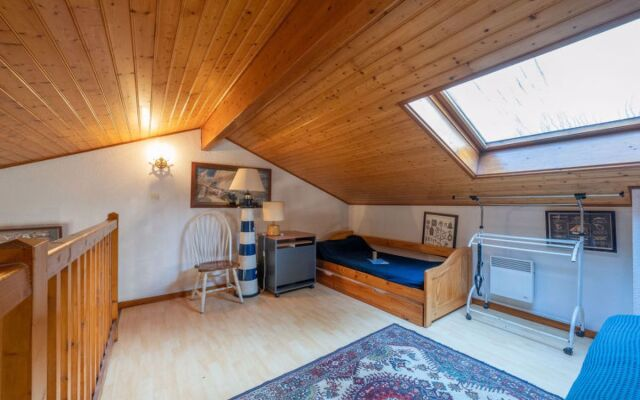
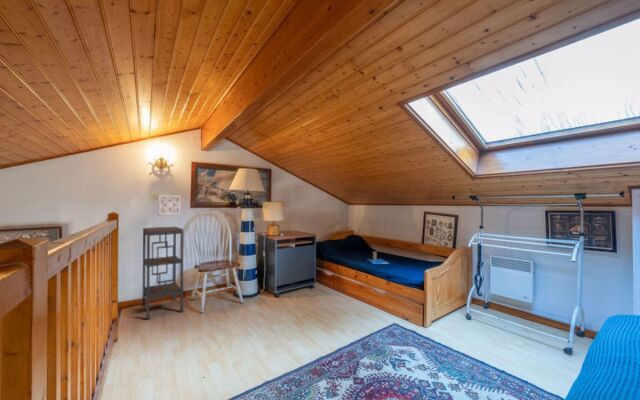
+ wall ornament (169, 205)
+ shelving unit (162, 264)
